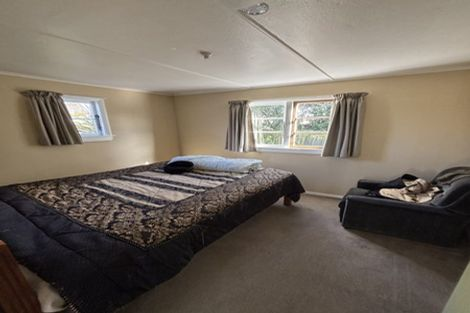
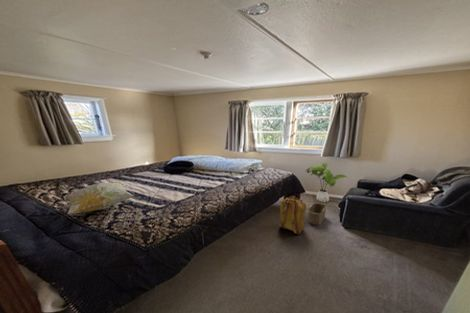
+ decorative pillow (99, 196)
+ house plant (325, 184)
+ wicker basket (317, 207)
+ backpack (292, 212)
